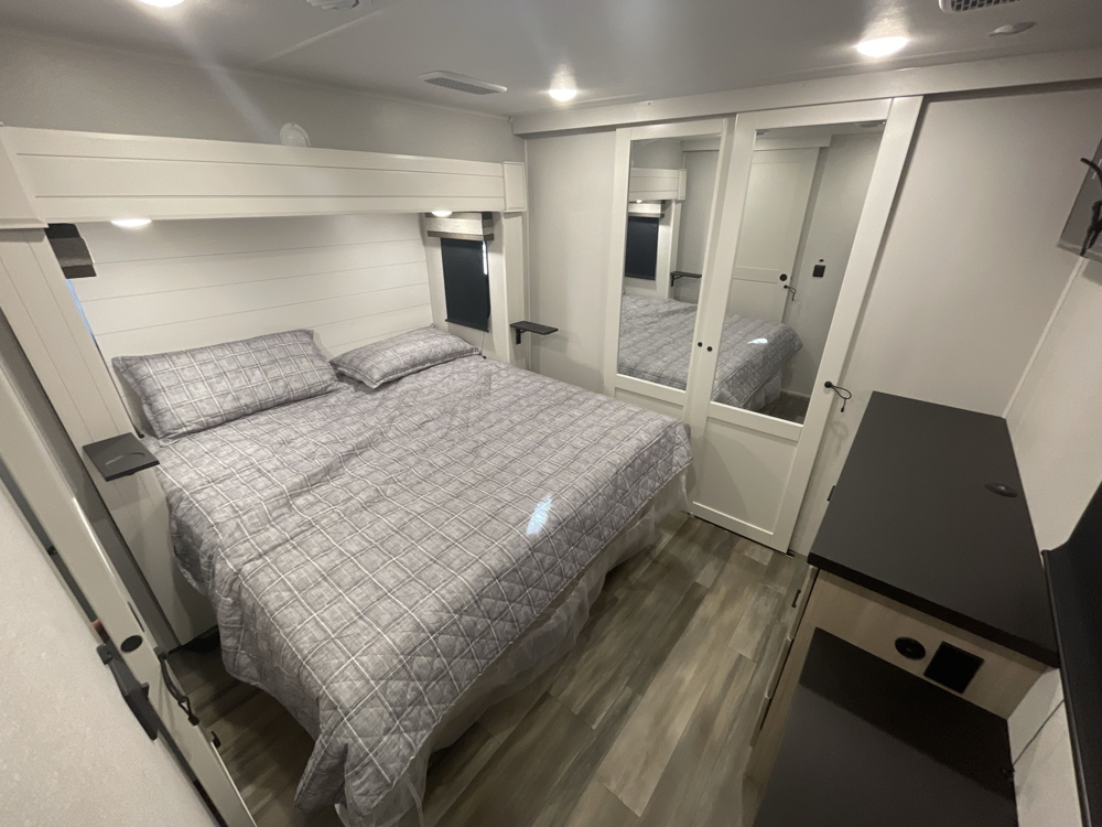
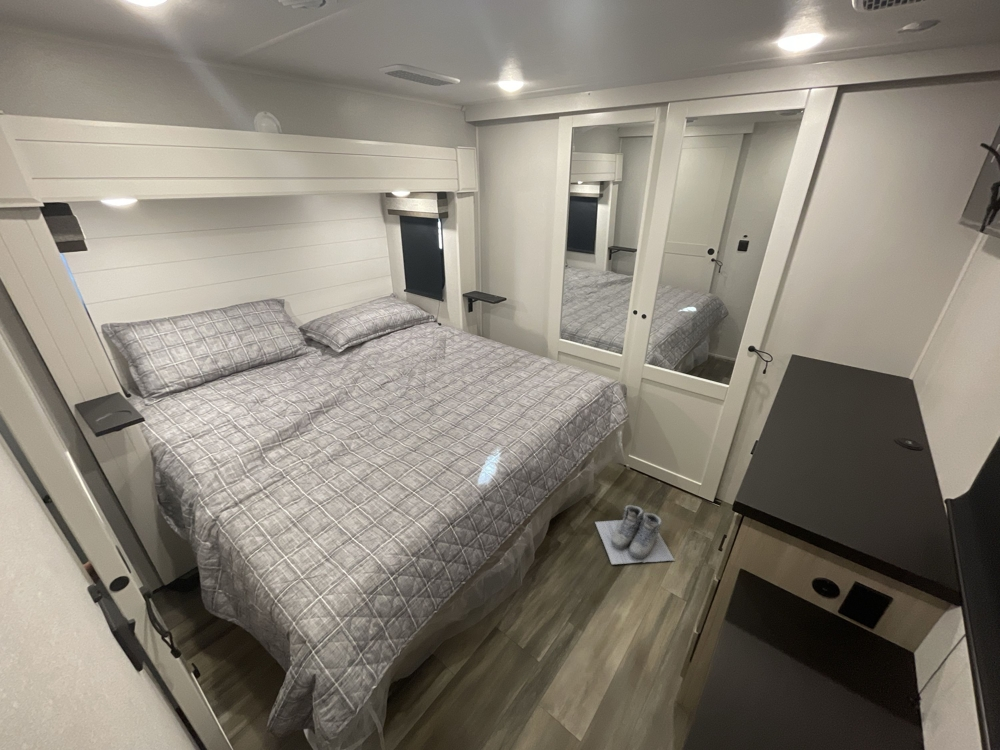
+ boots (634, 528)
